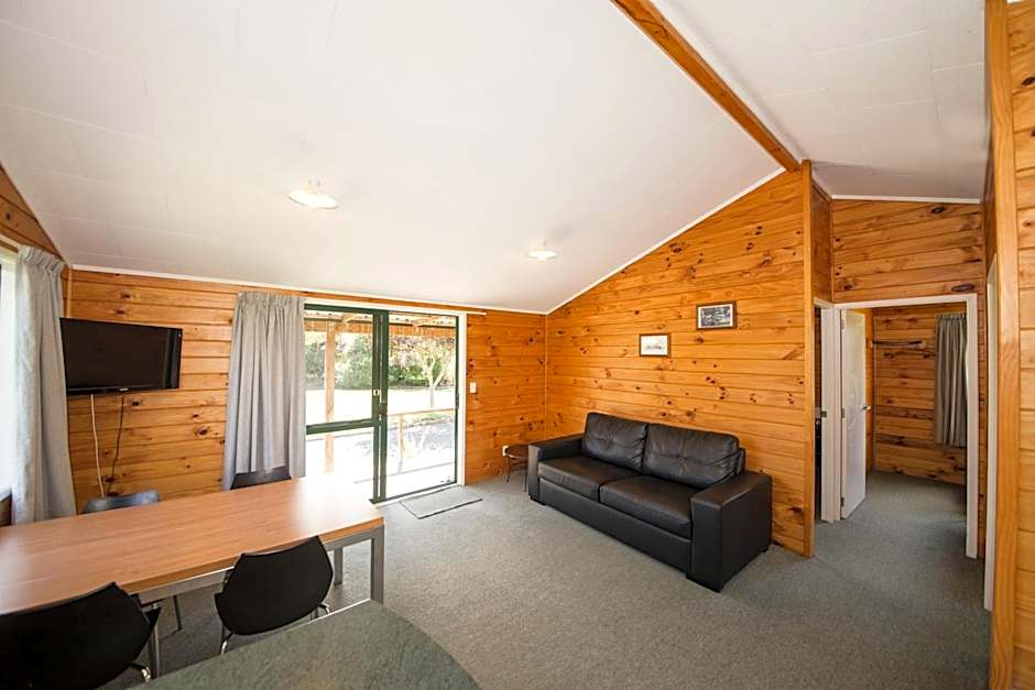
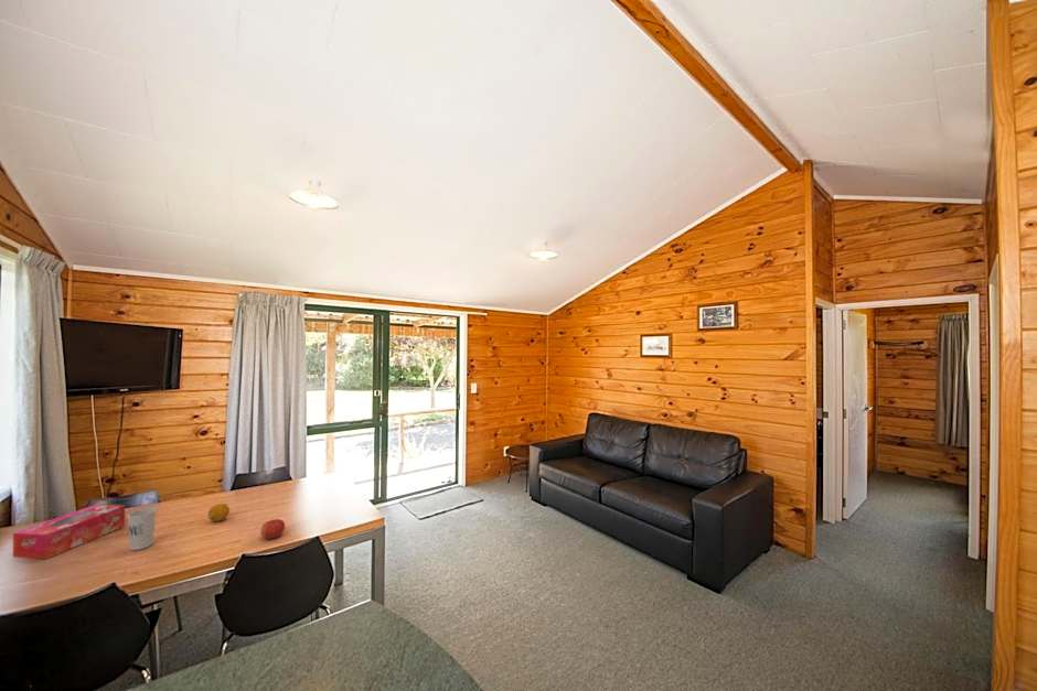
+ fruit (272, 528)
+ tissue box (73, 529)
+ fruit (218, 512)
+ cup (141, 529)
